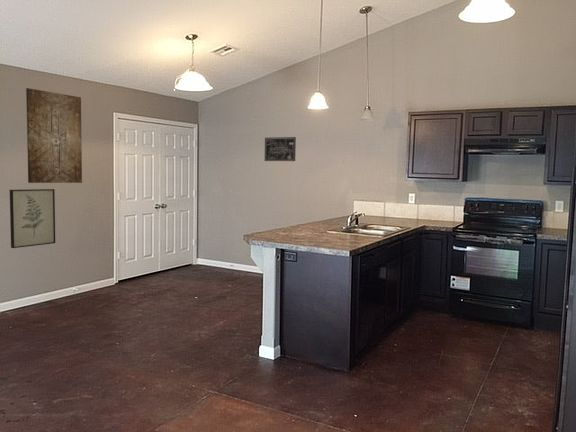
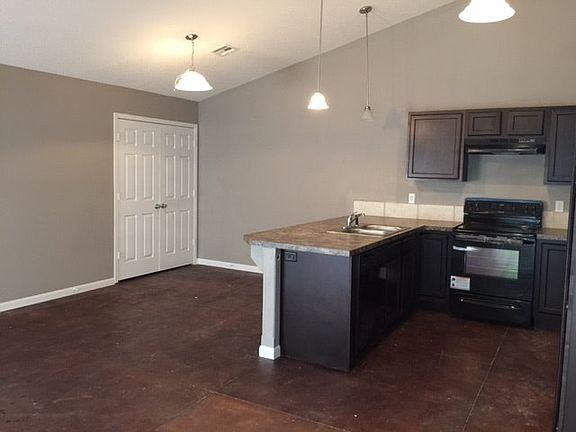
- wall art (55, 138)
- wall art (33, 217)
- wall art (279, 149)
